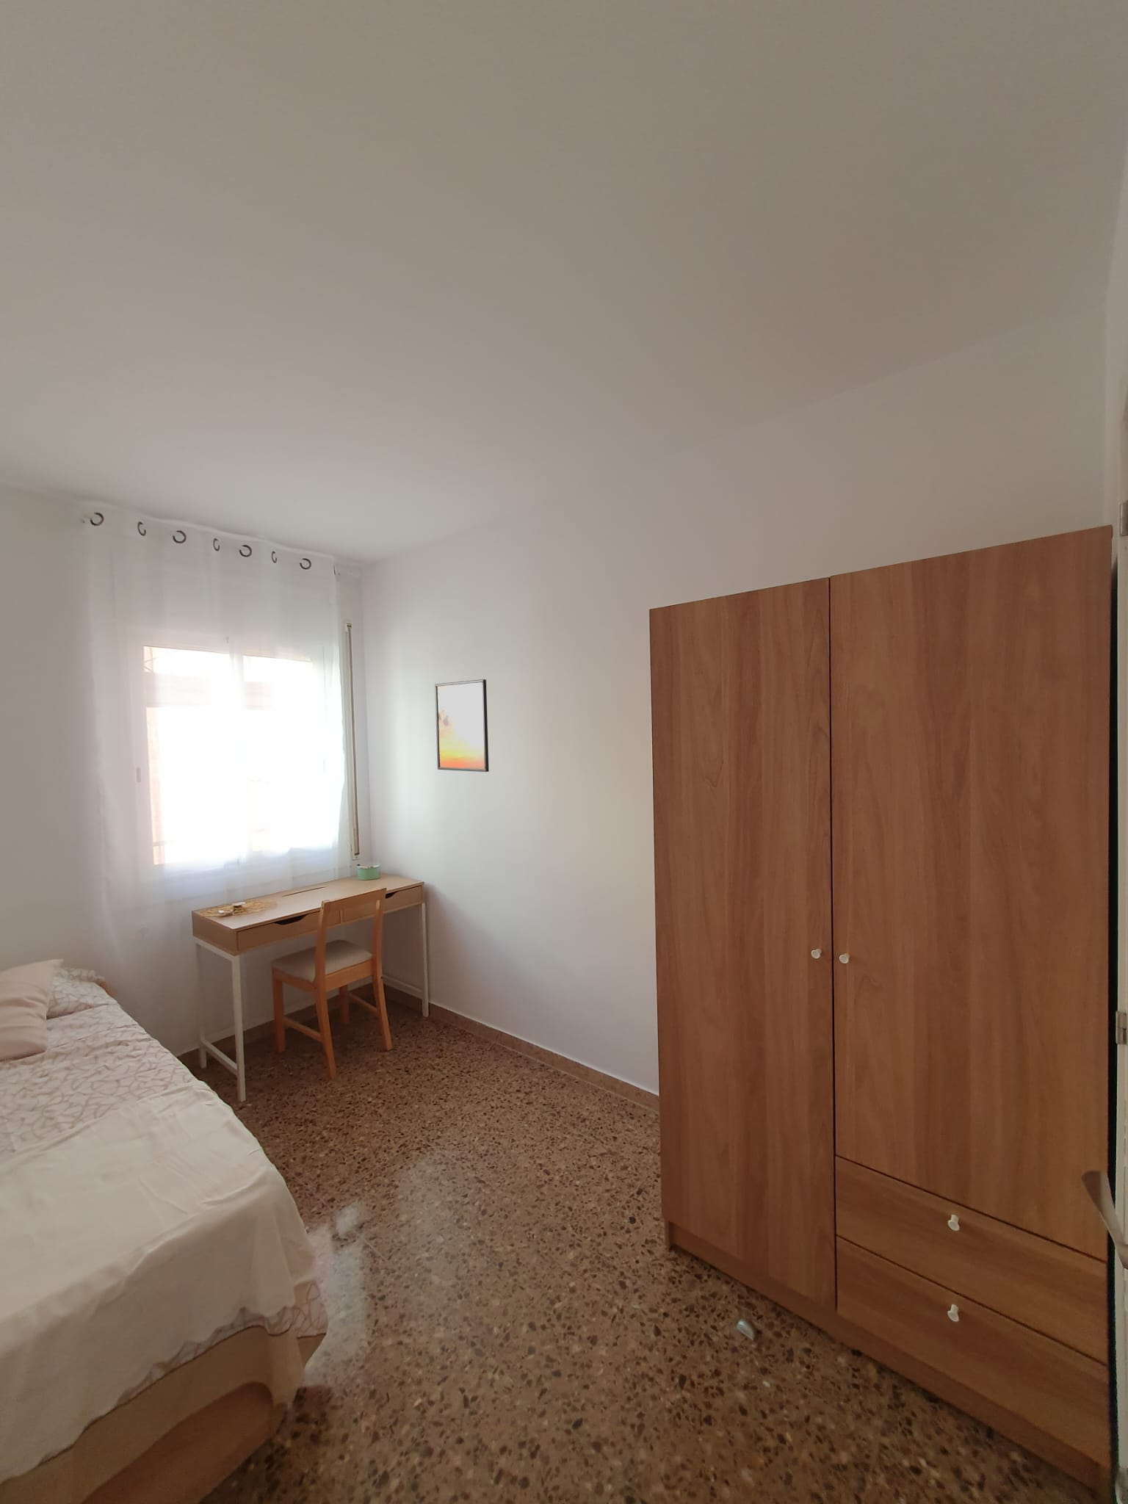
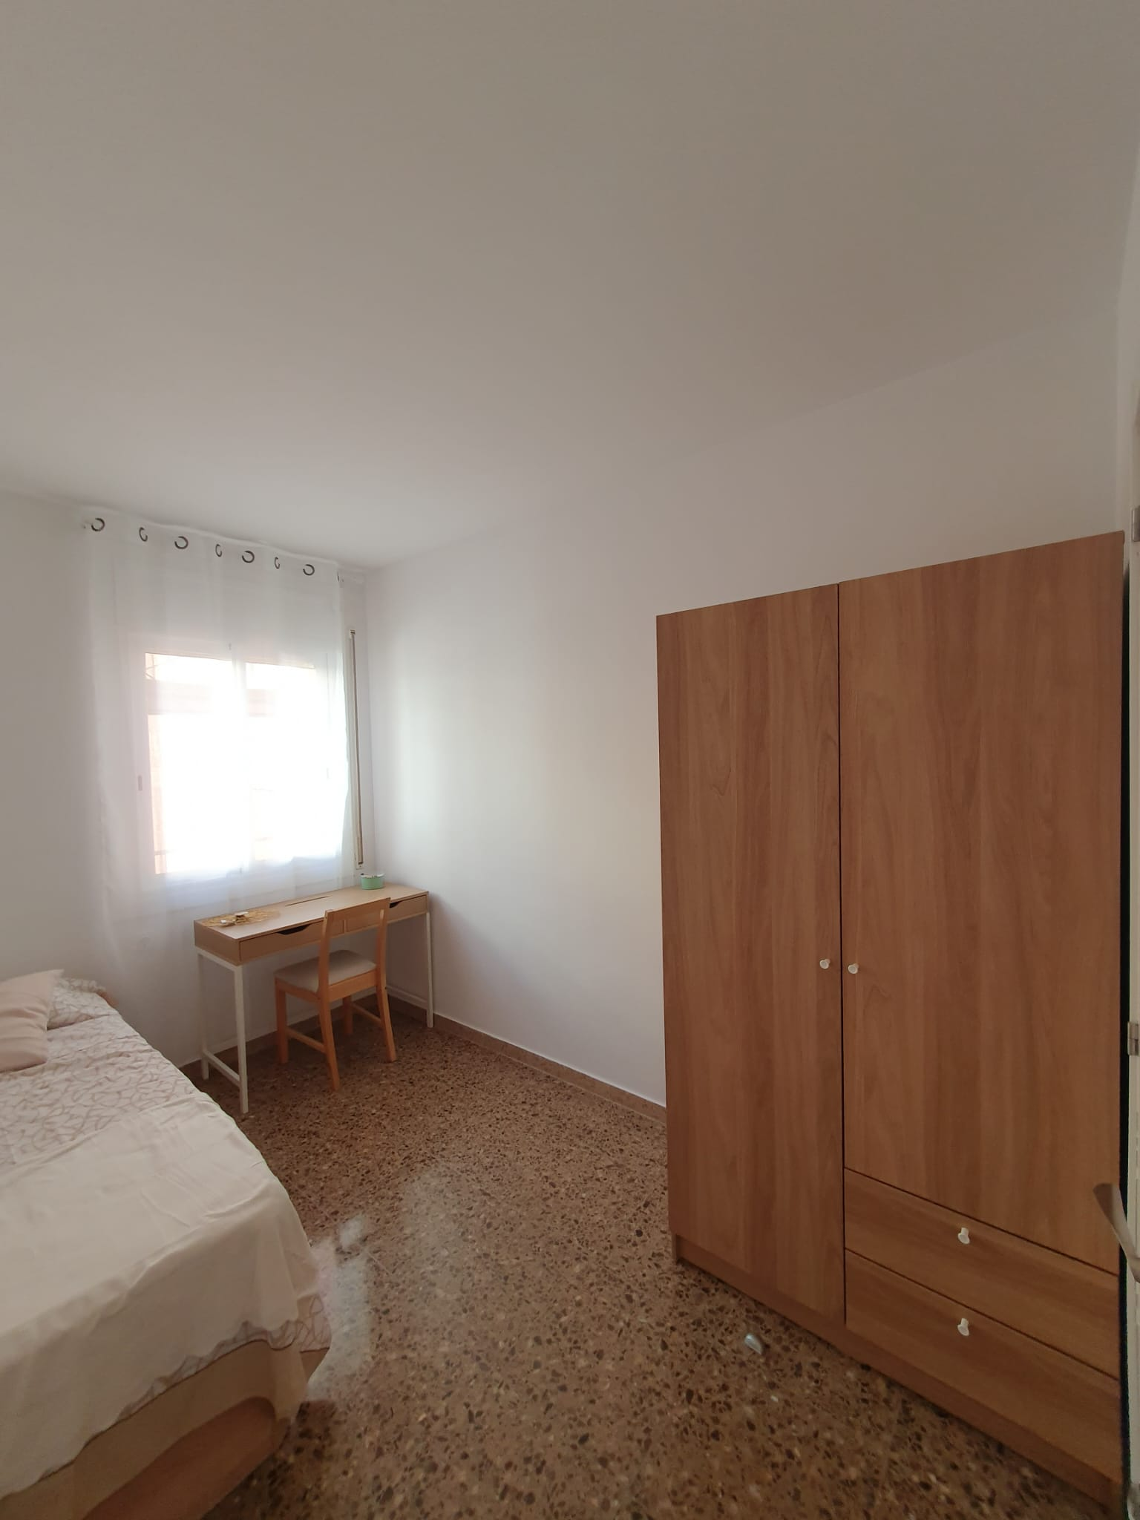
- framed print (461, 726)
